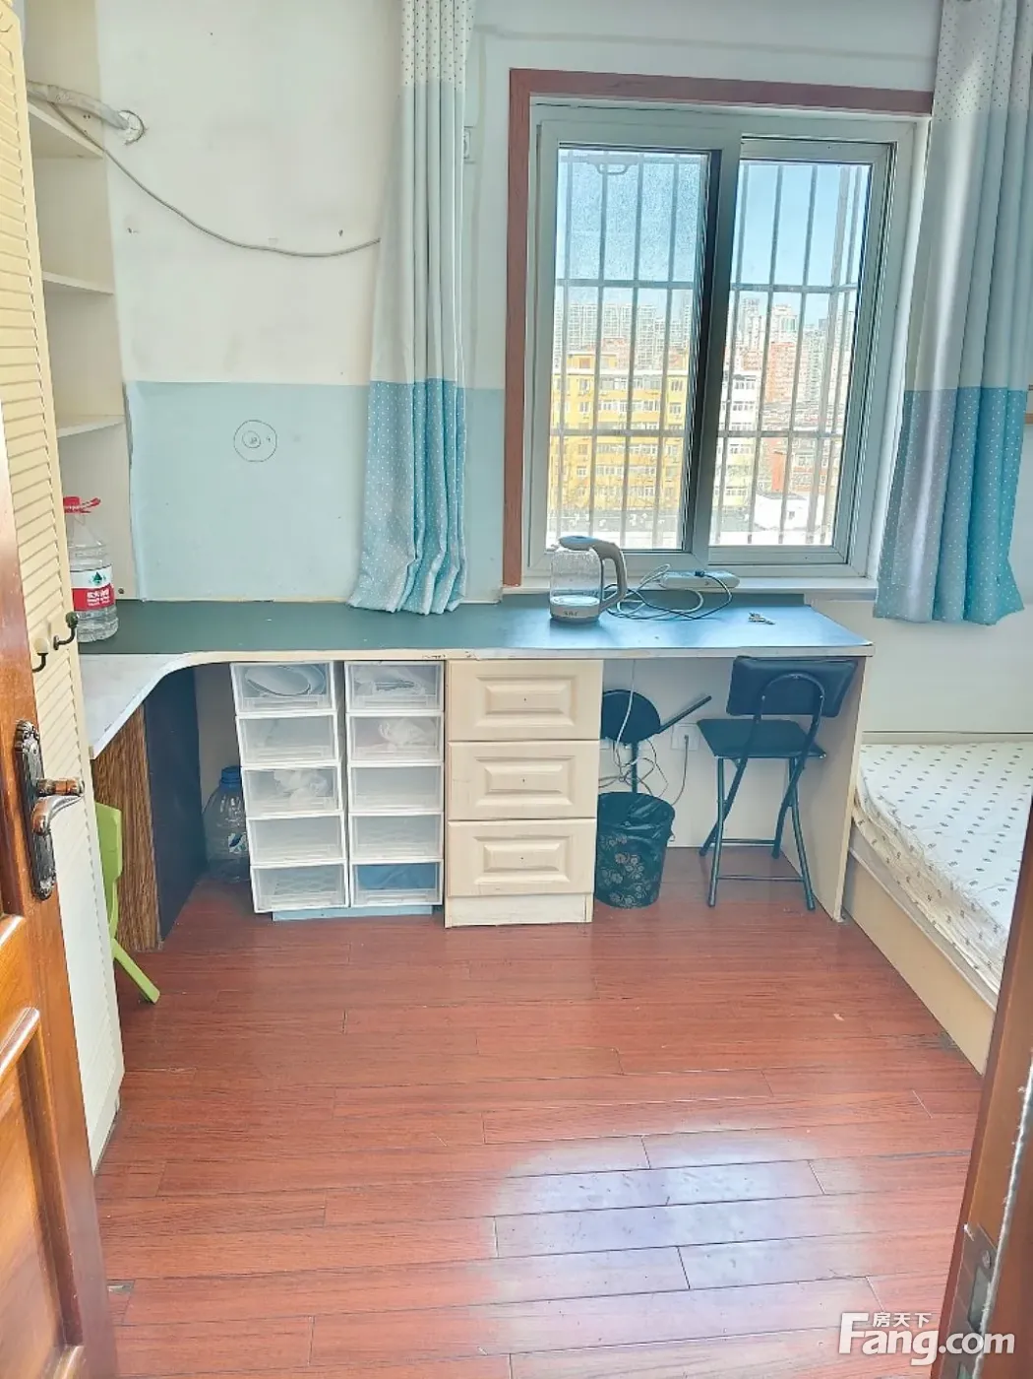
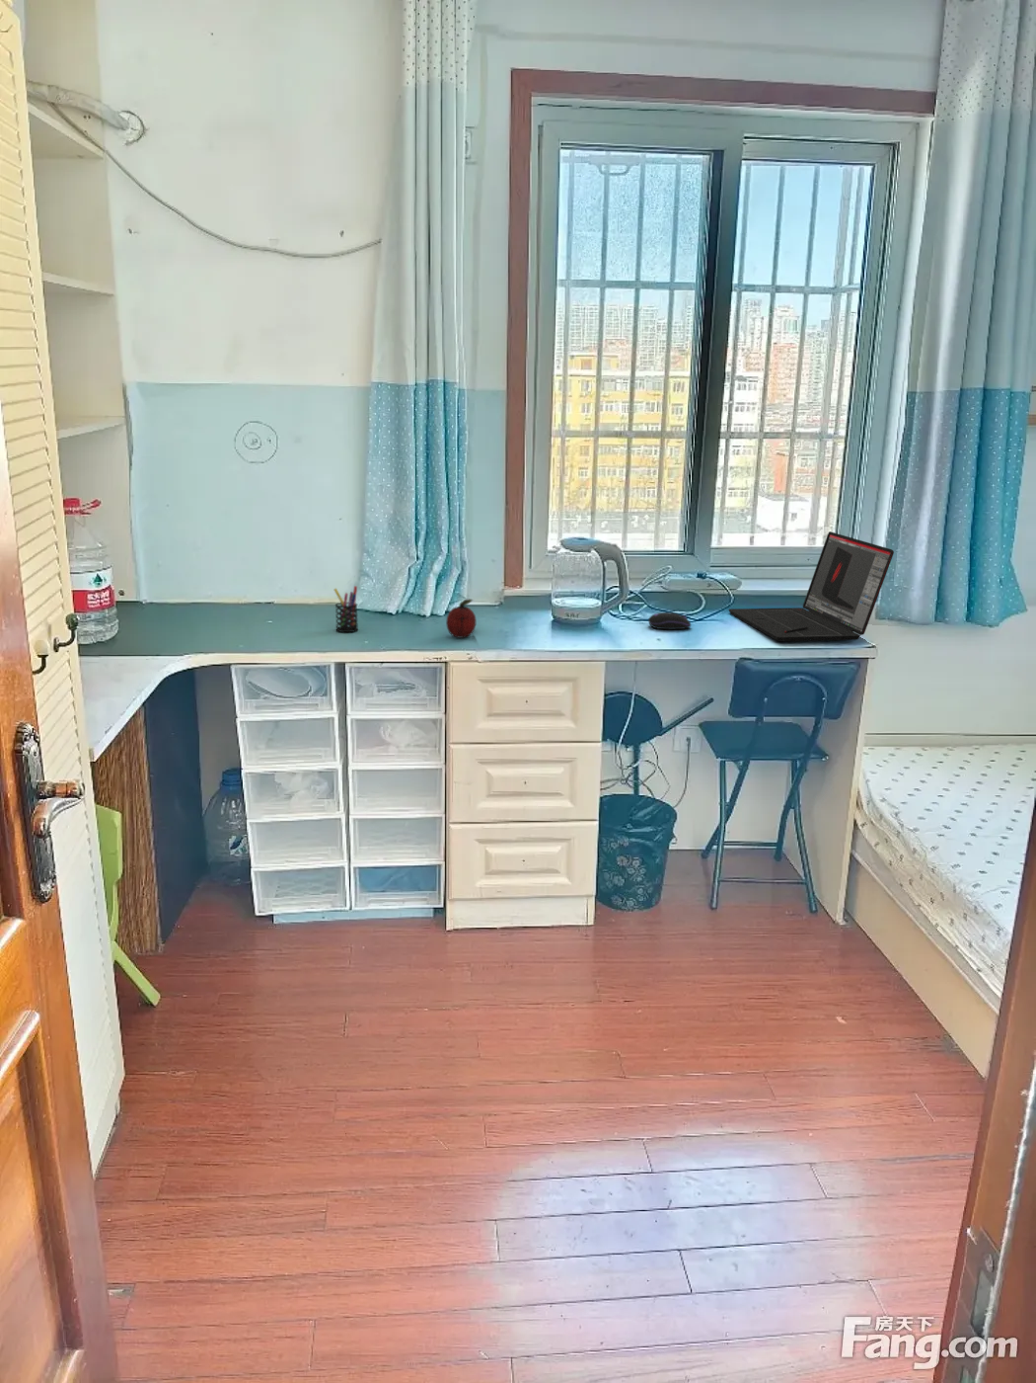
+ fruit (461, 619)
+ laptop (810, 584)
+ pen holder (348, 607)
+ computer mouse (669, 620)
